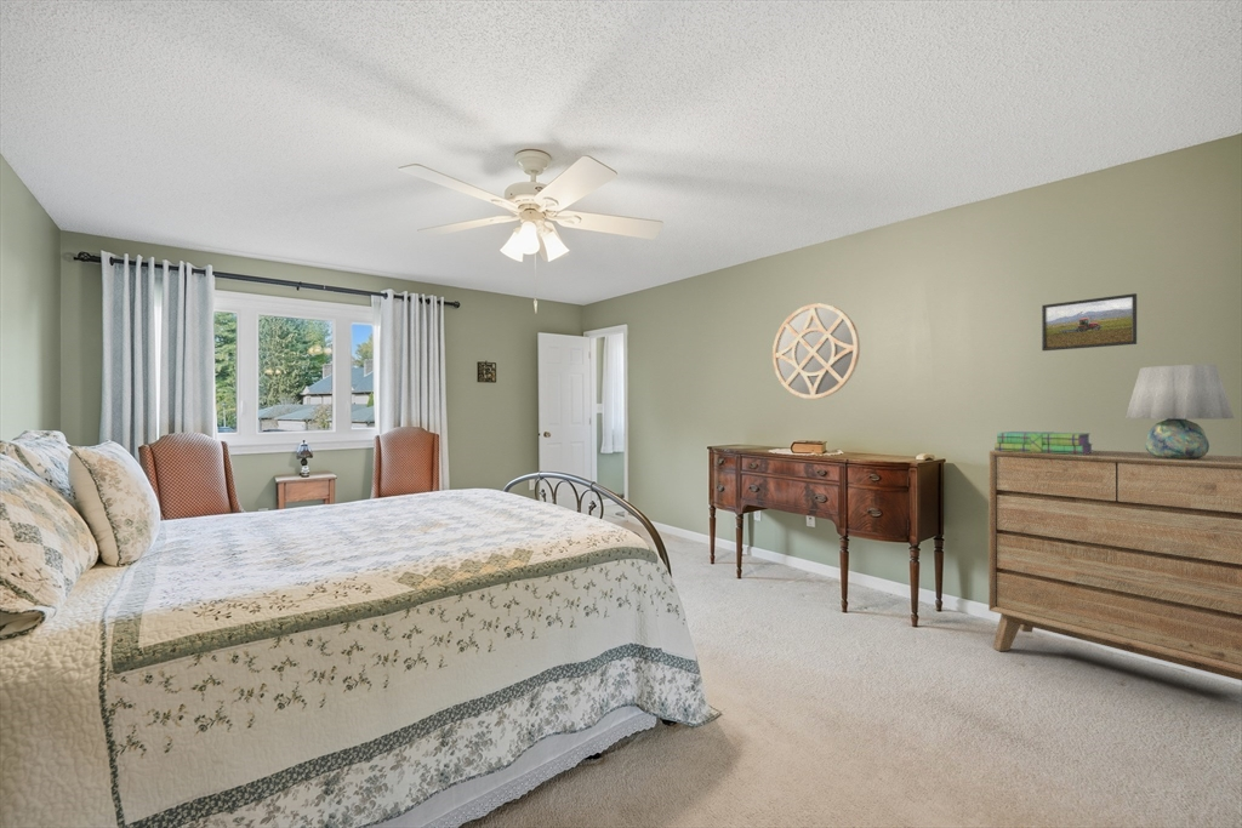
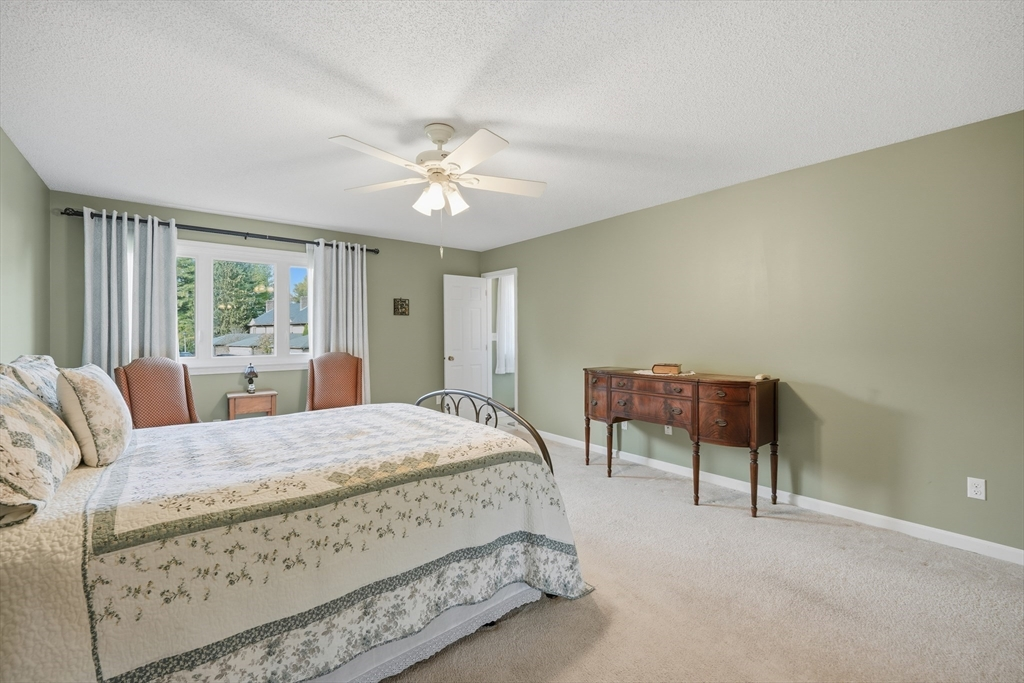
- dresser (1127, 563)
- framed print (1087, 324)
- home mirror (813, 352)
- table lamp (1177, 411)
- stack of books (1042, 441)
